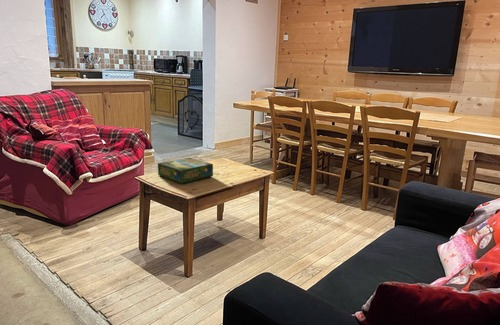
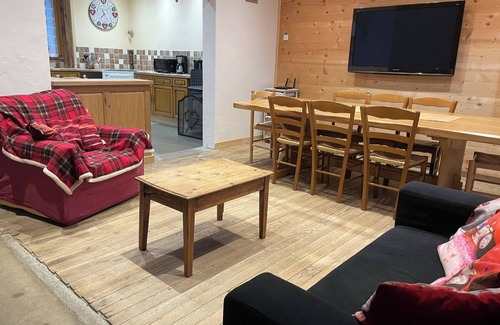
- board game (185, 169)
